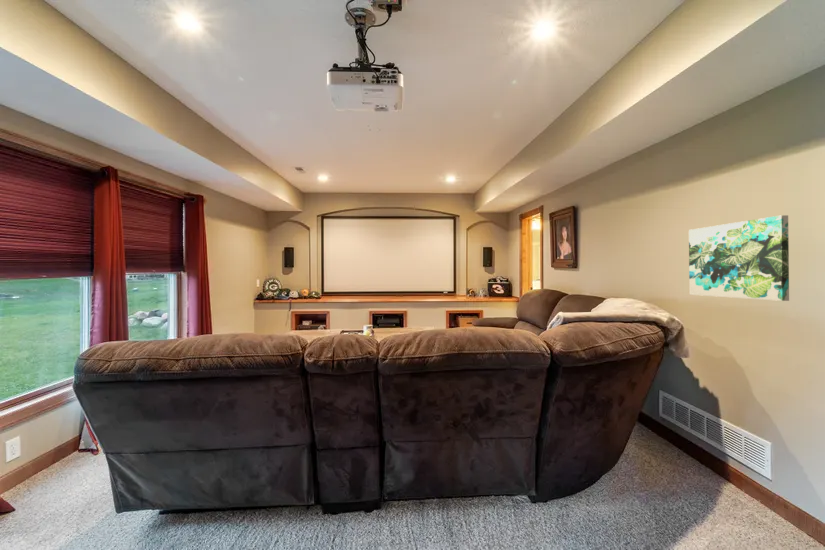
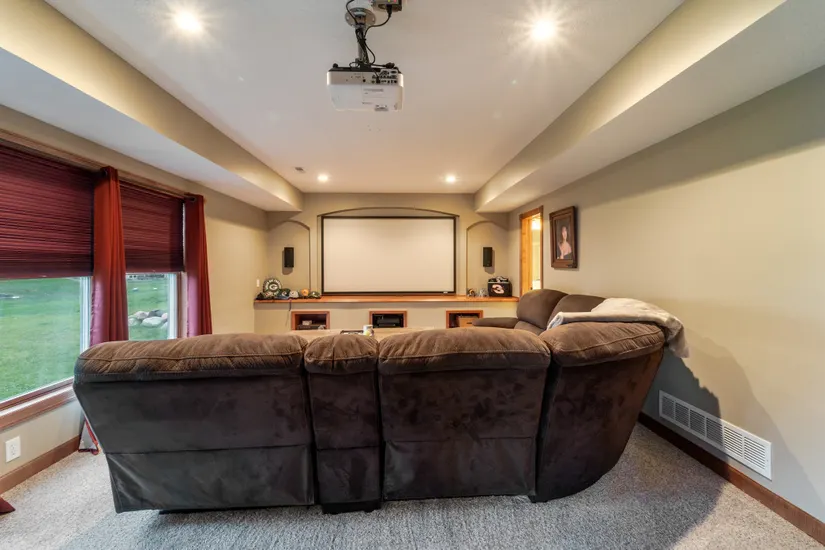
- wall art (732, 260)
